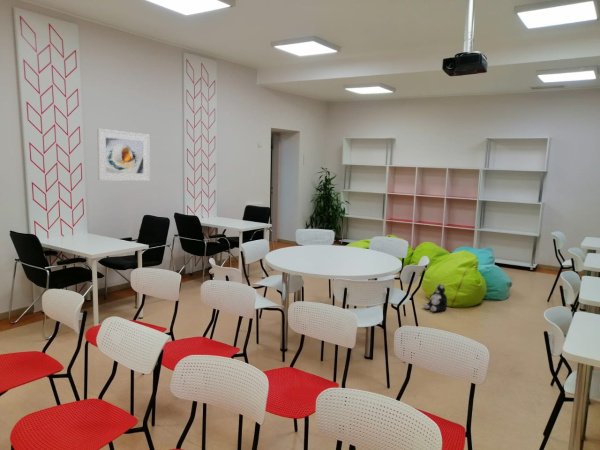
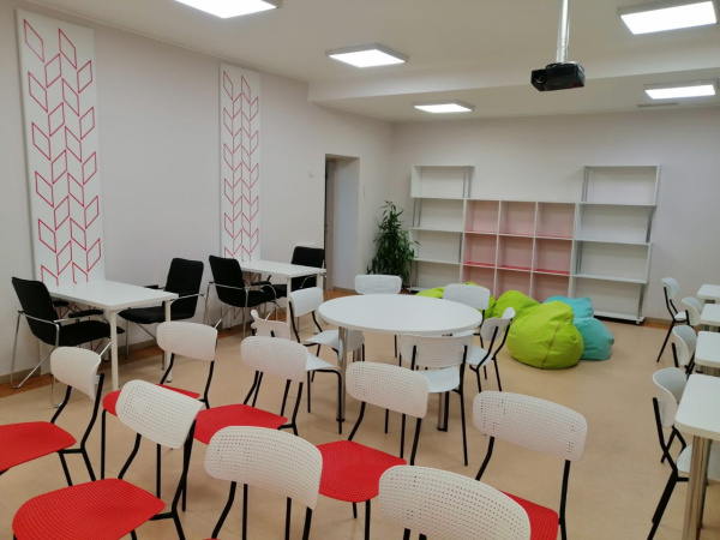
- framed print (125, 156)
- plush toy (437, 296)
